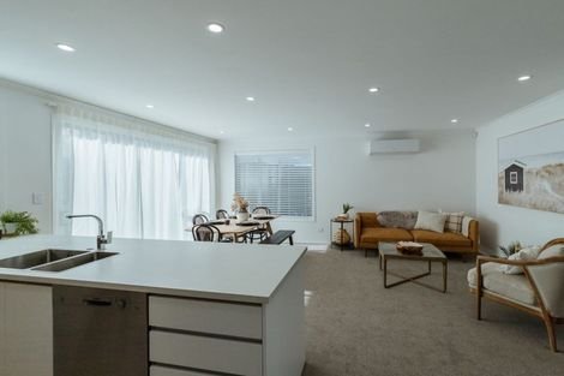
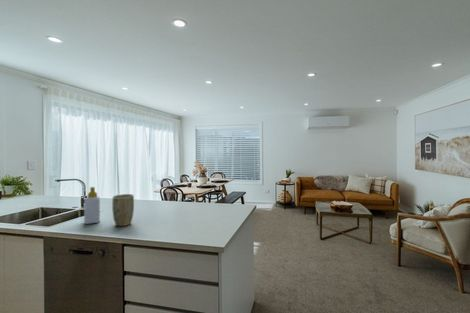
+ plant pot (123, 209)
+ soap bottle (92, 204)
